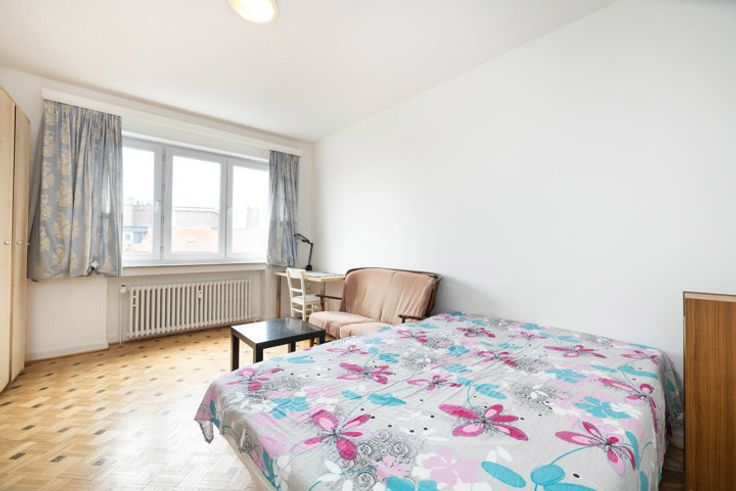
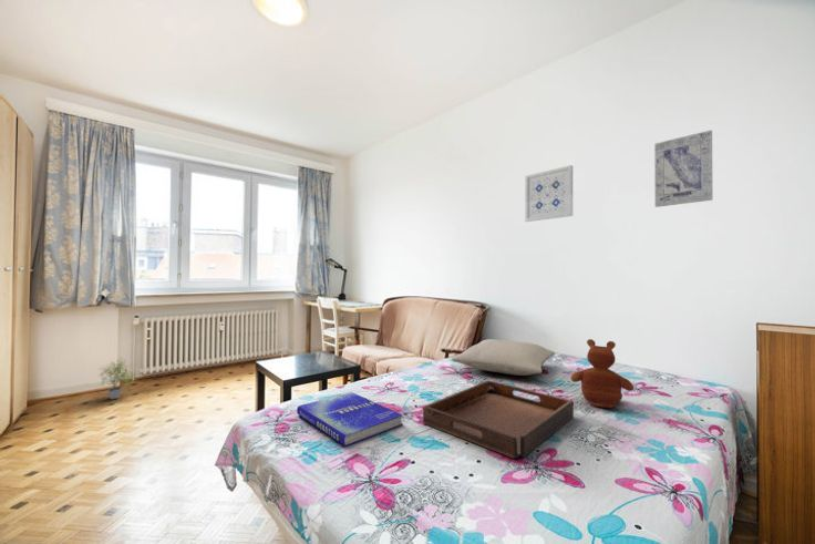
+ serving tray (499, 411)
+ pillow (505, 356)
+ wall art (547, 195)
+ book (348, 414)
+ wall art (682, 170)
+ potted plant (116, 377)
+ toy (601, 370)
